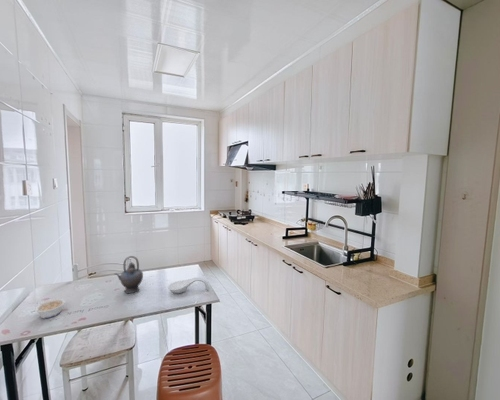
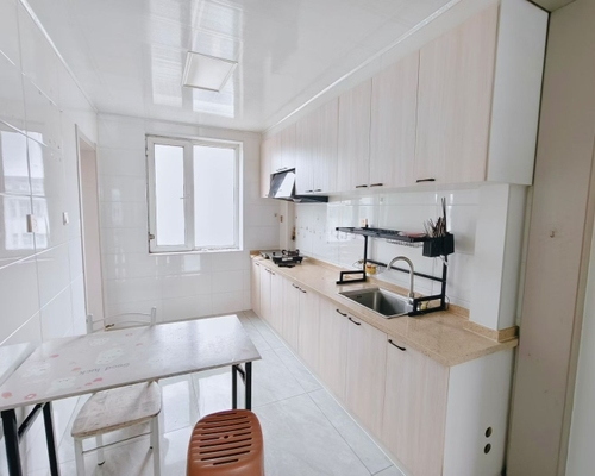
- legume (50, 308)
- teapot (128, 273)
- spoon rest (188, 284)
